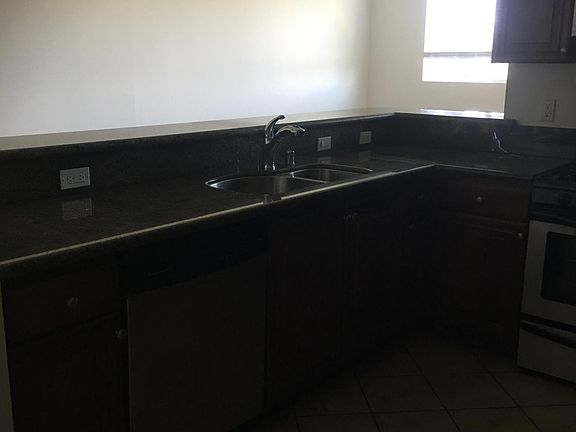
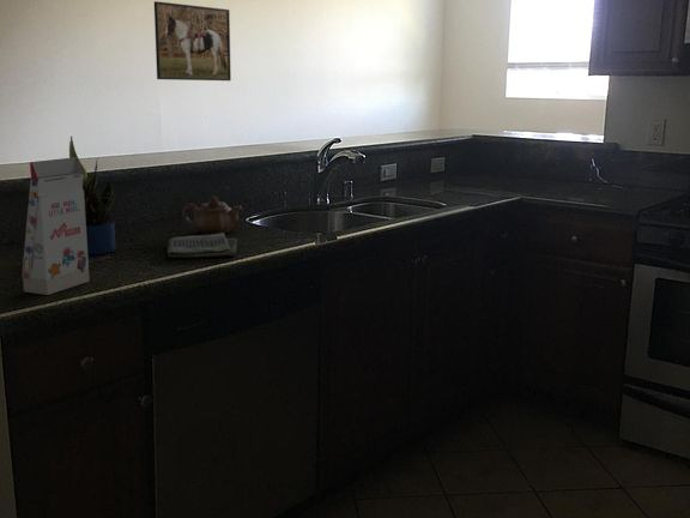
+ gift box (53, 223)
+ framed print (194, 43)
+ dish towel (202, 245)
+ teapot (213, 212)
+ potted plant (84, 194)
